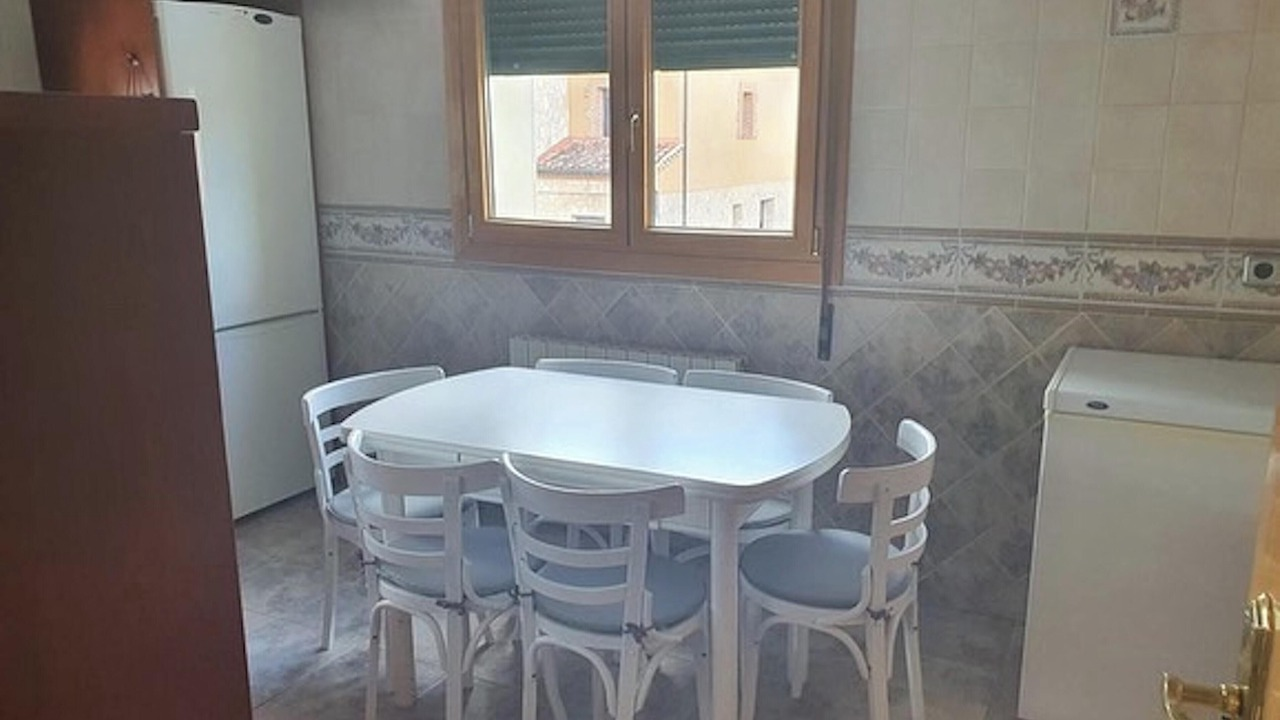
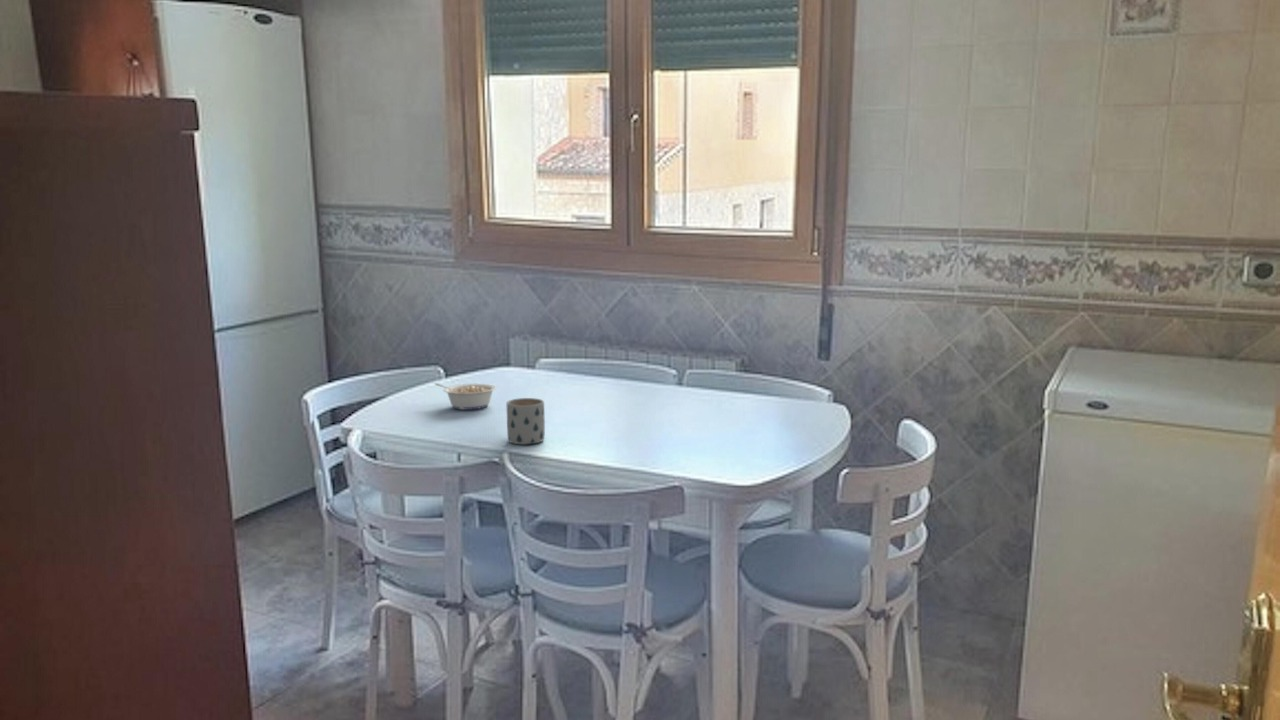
+ mug (524, 419)
+ legume (468, 395)
